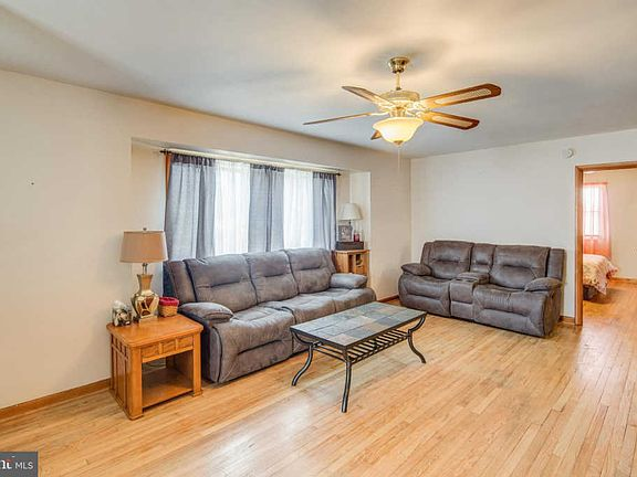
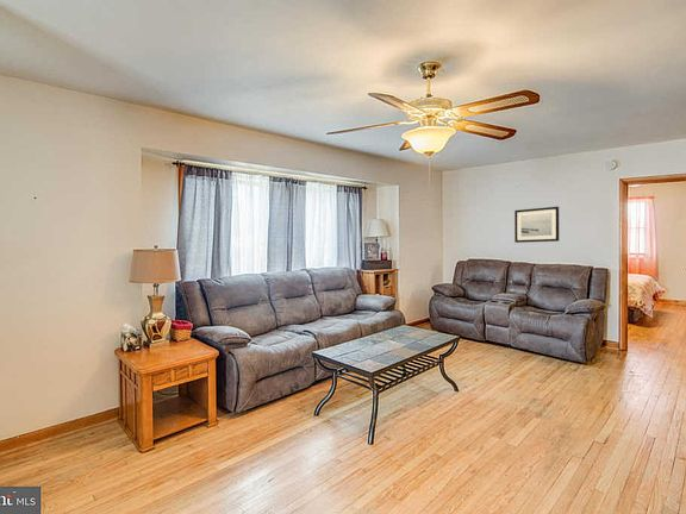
+ wall art (536, 225)
